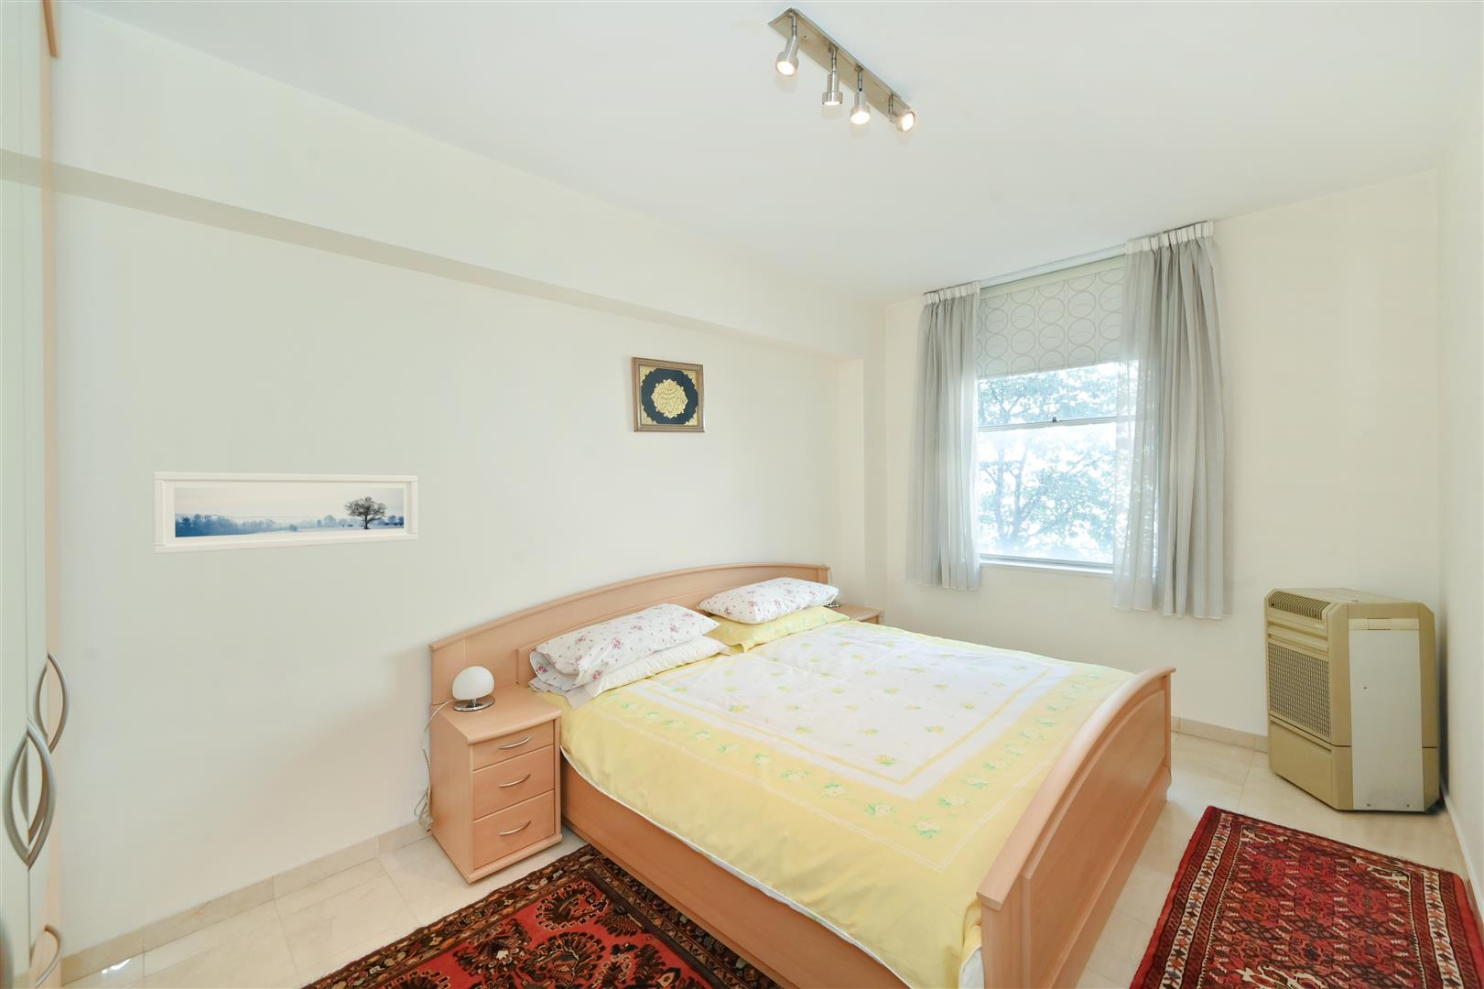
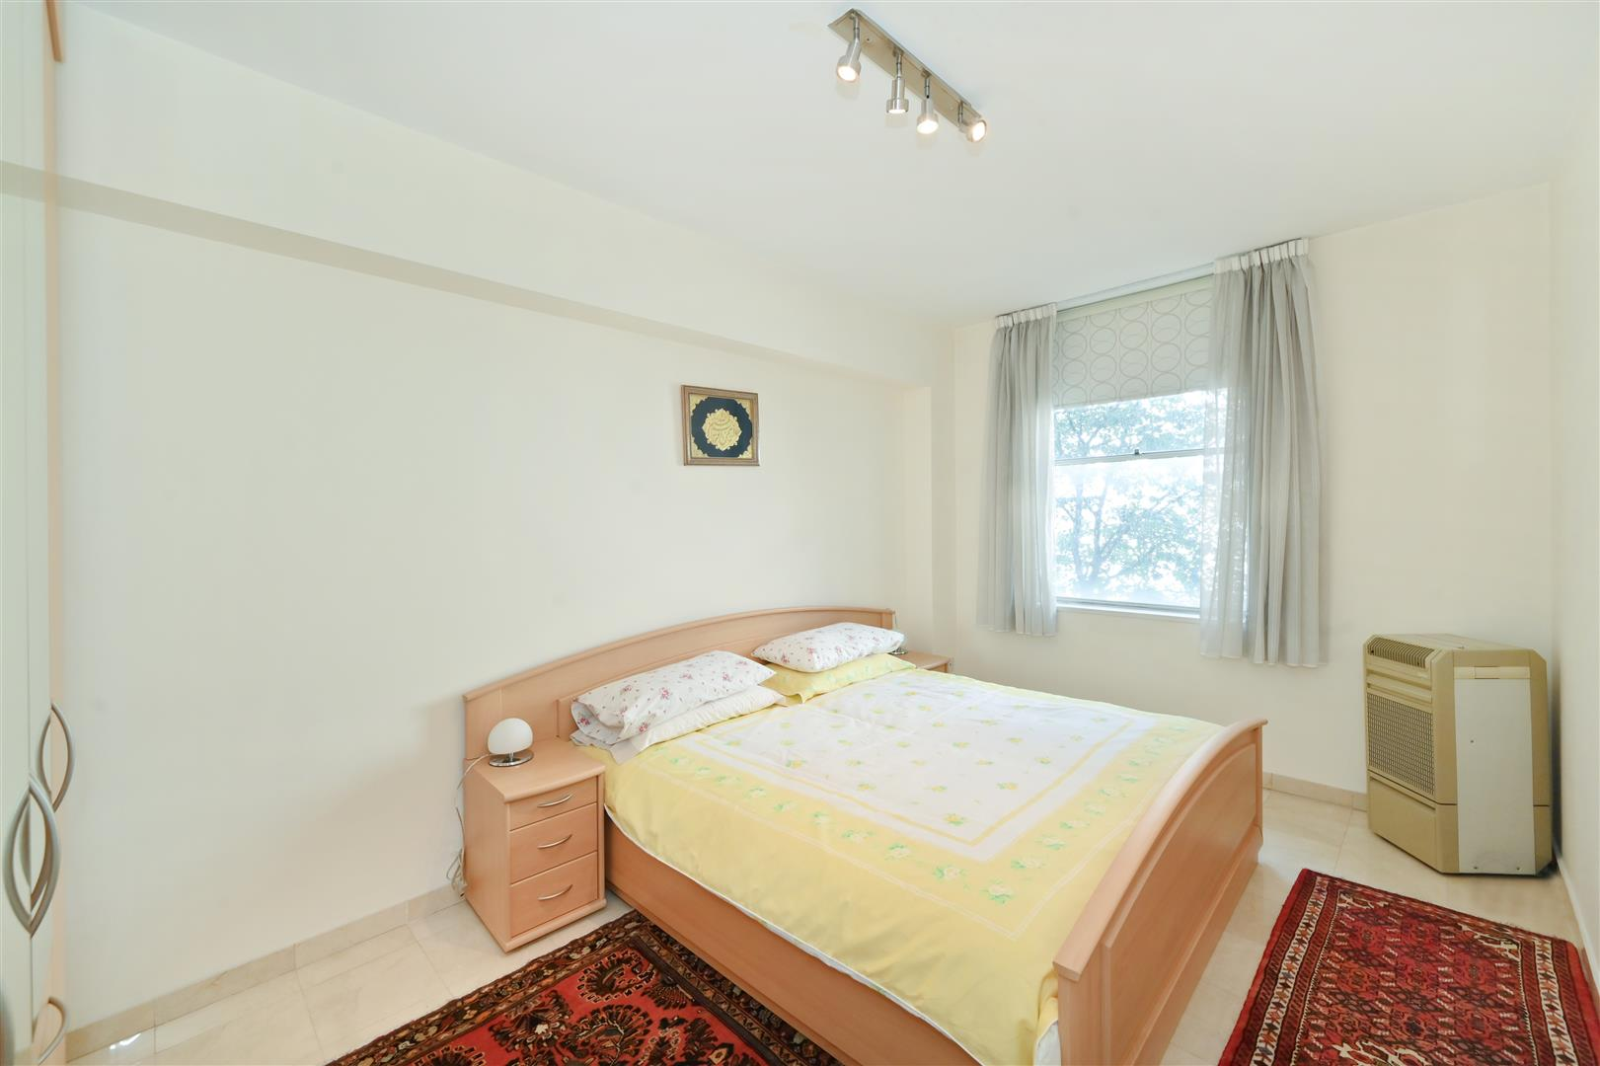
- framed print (301, 510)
